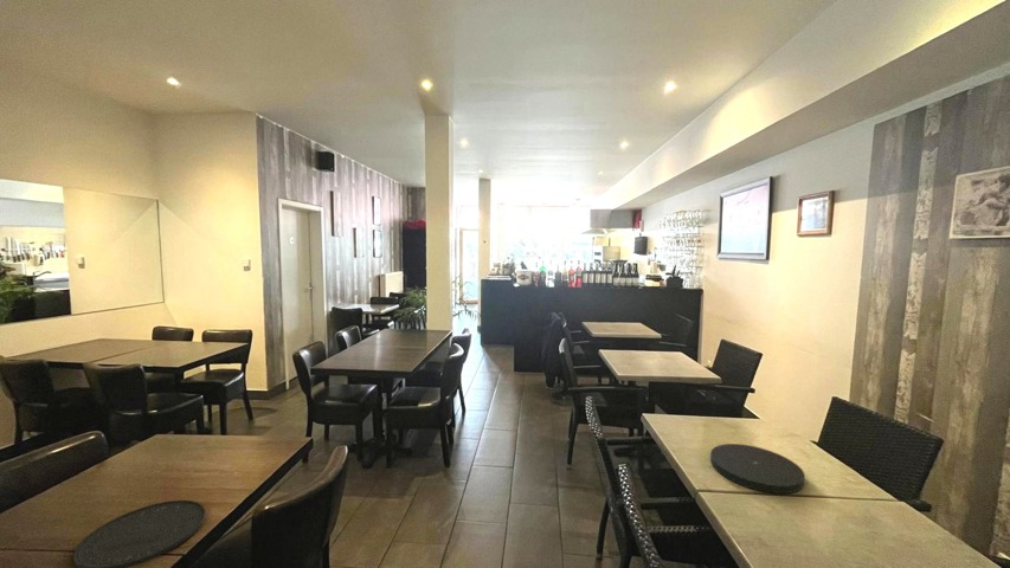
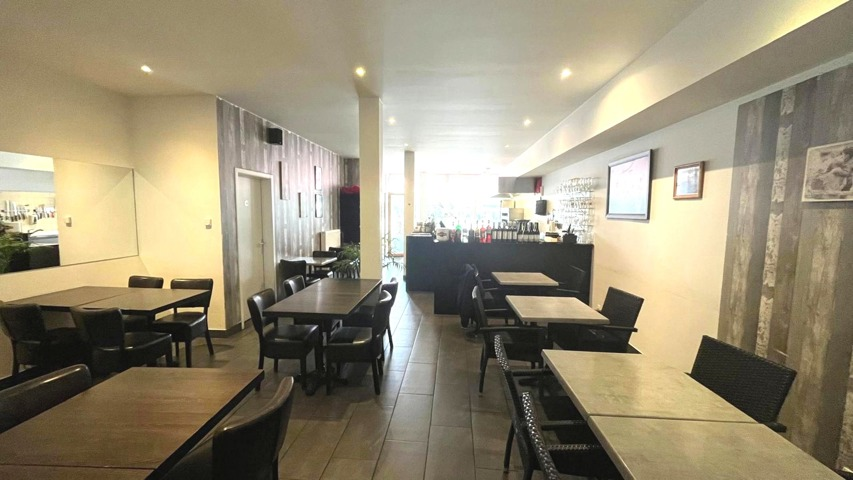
- plate (144, 531)
- plate (754, 466)
